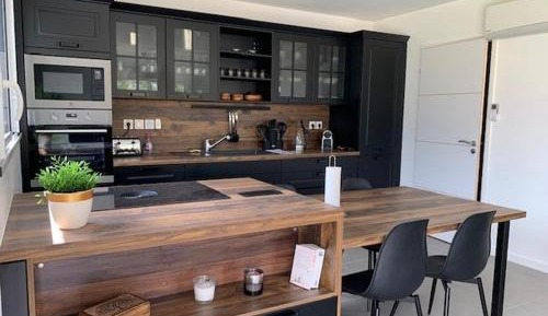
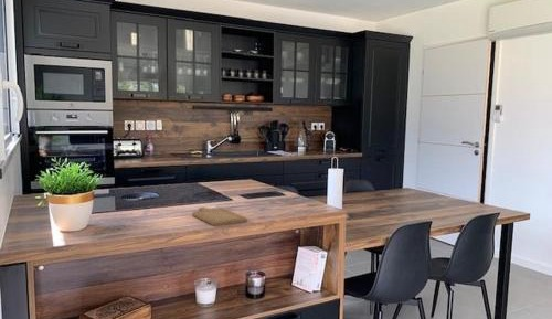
+ chopping board (215, 214)
